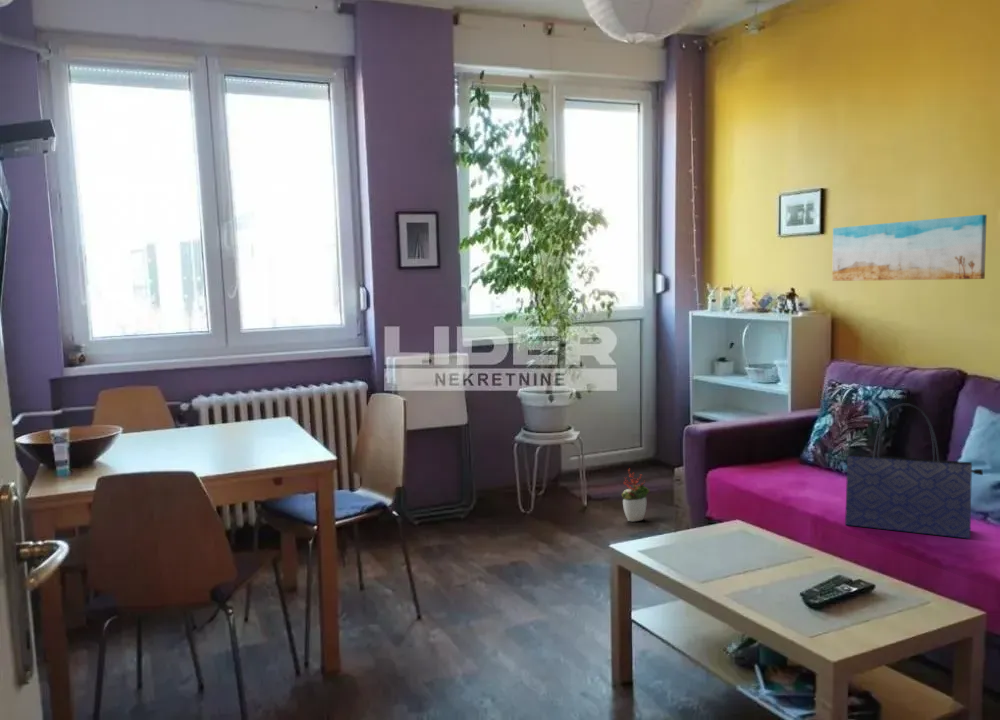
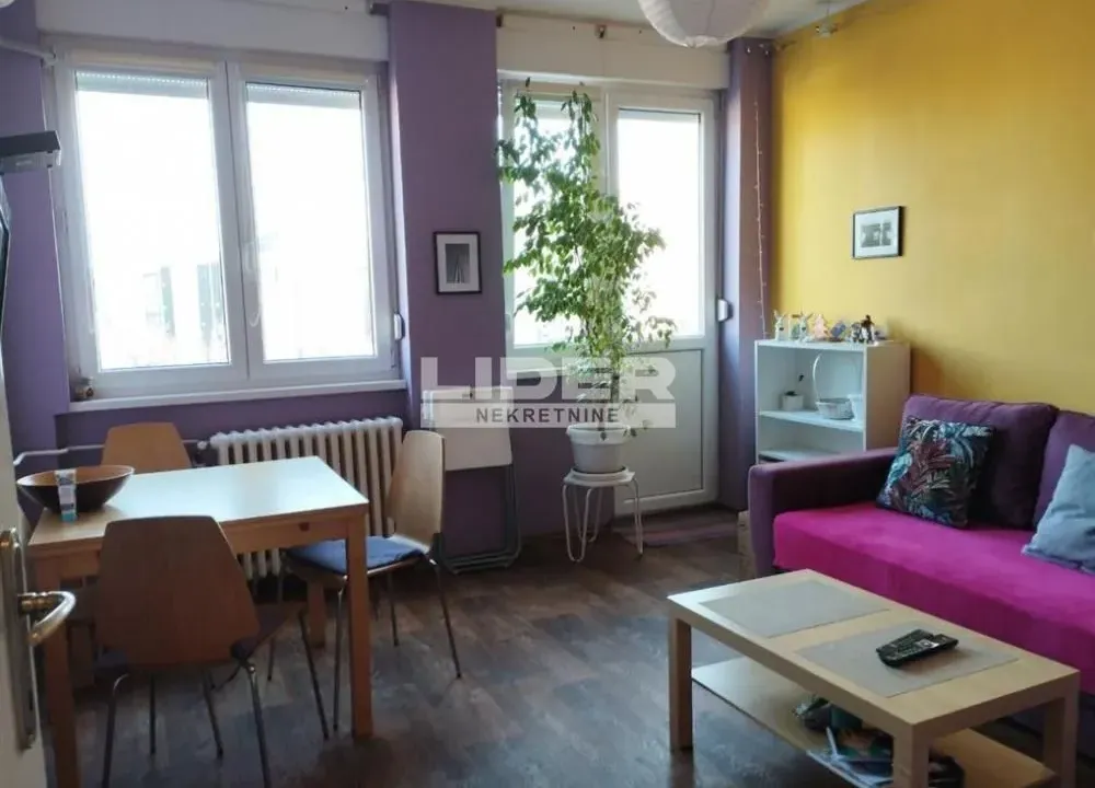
- tote bag (912, 466)
- wall art (903, 251)
- decorative plant (635, 494)
